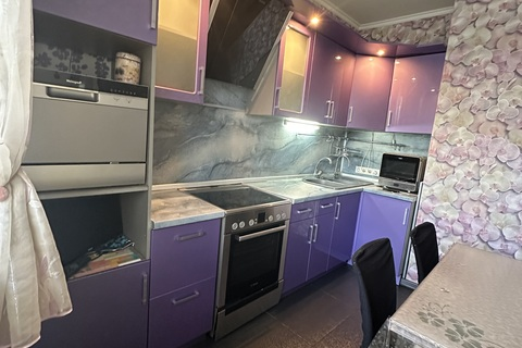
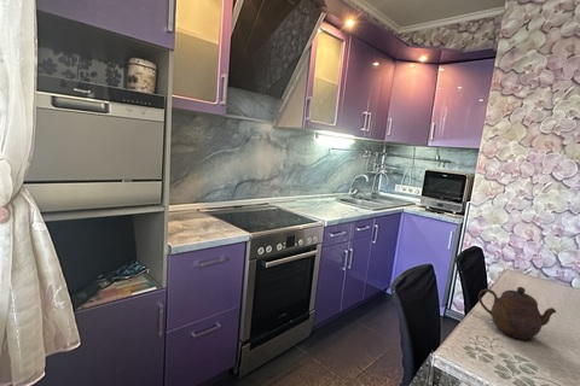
+ teapot (514, 308)
